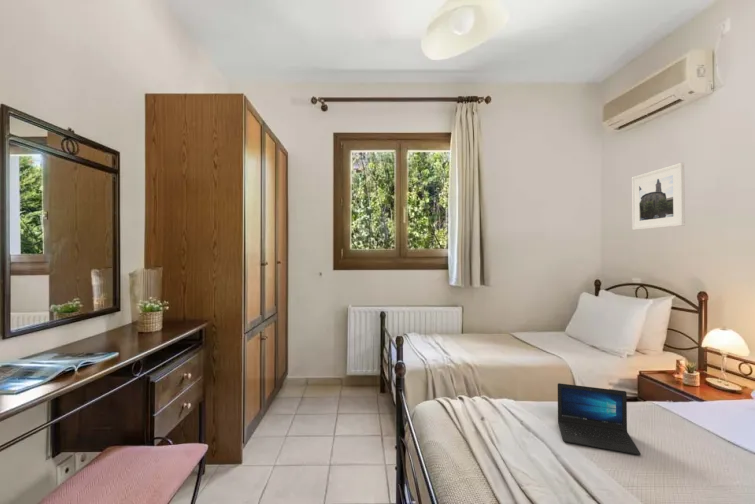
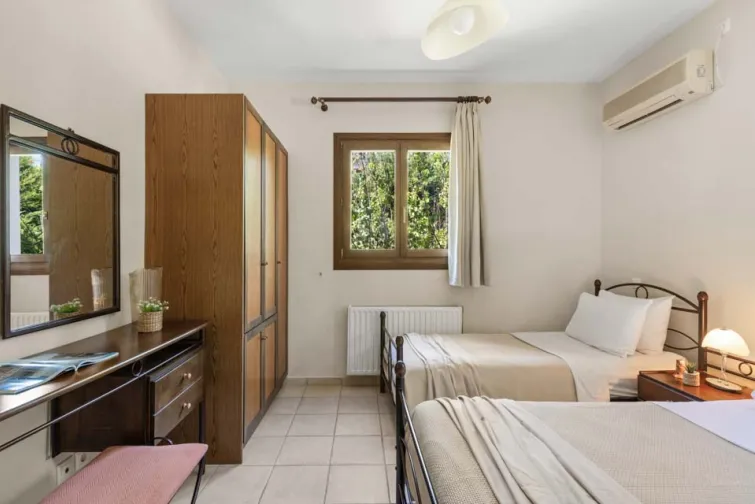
- laptop (595, 415)
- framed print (655, 199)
